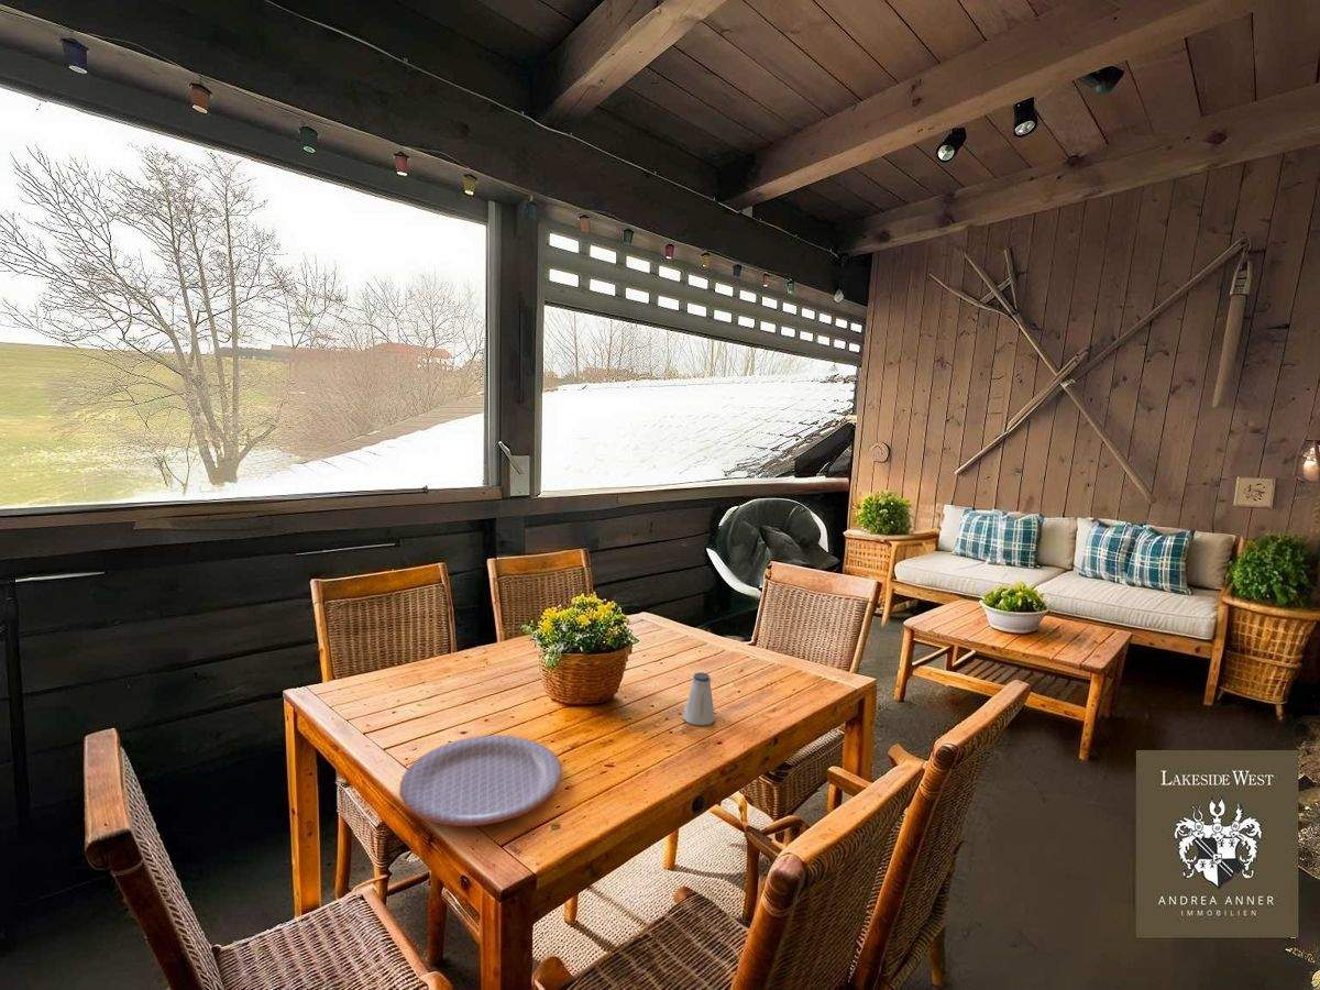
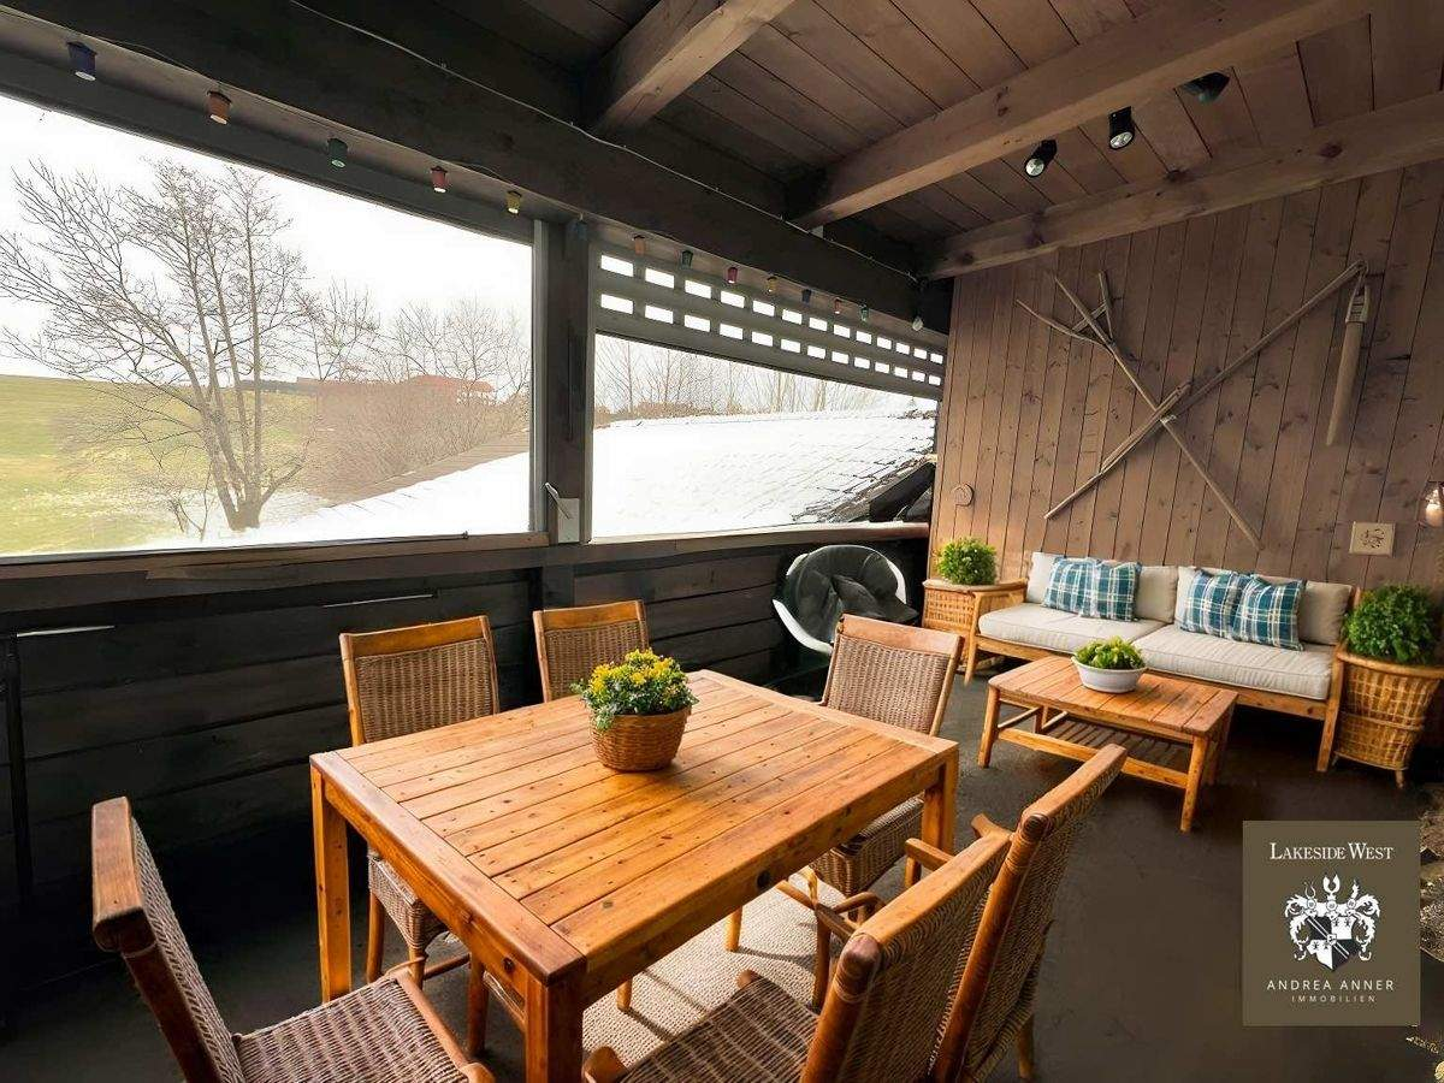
- plate (483, 779)
- saltshaker (700, 696)
